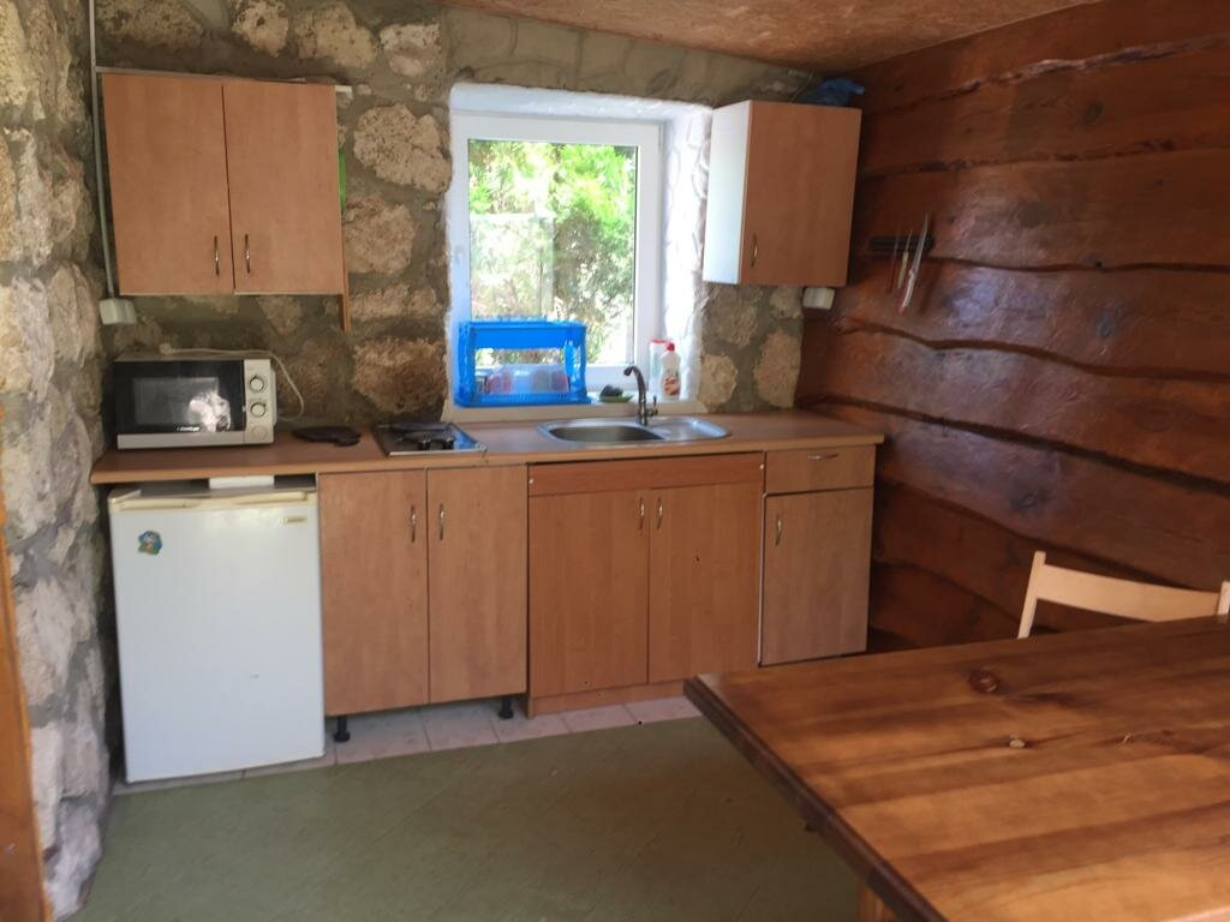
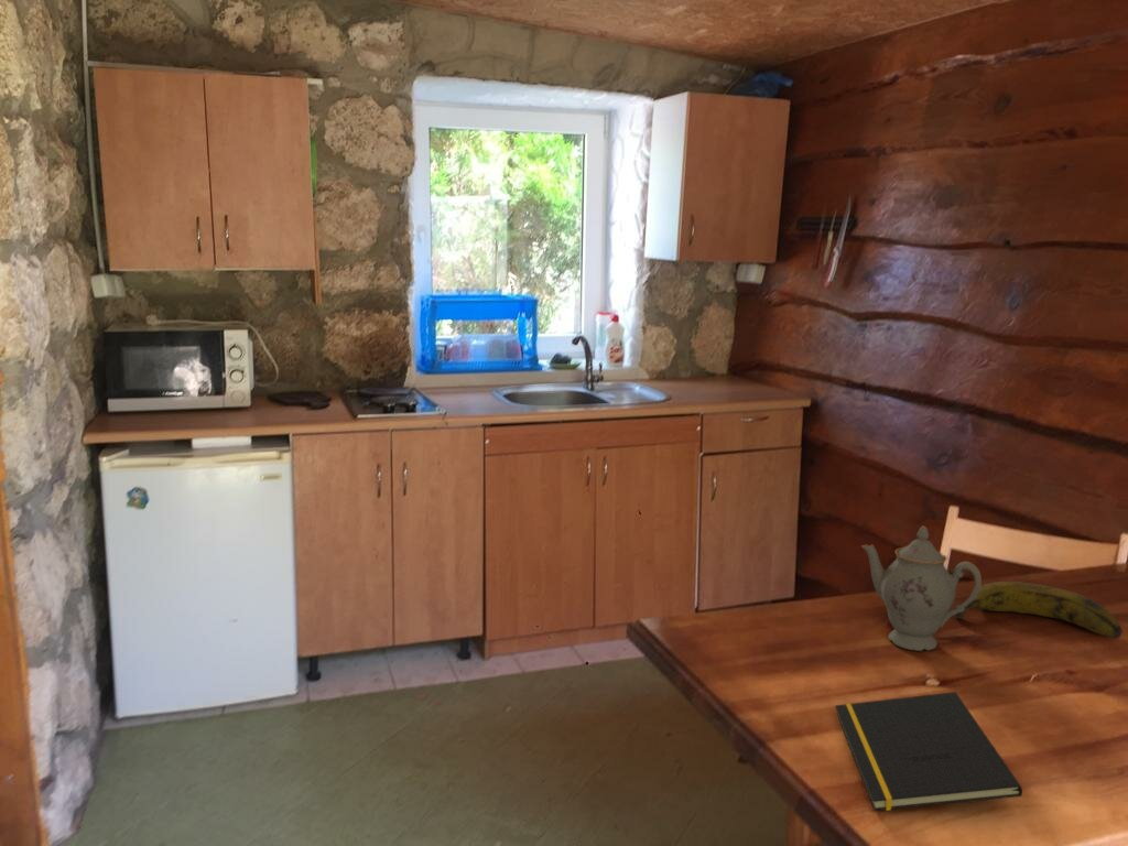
+ chinaware (916, 584)
+ banana (1038, 611)
+ notepad (919, 746)
